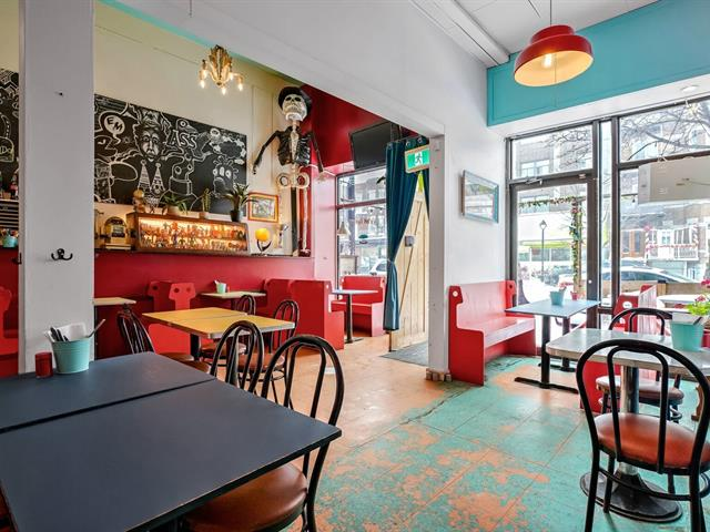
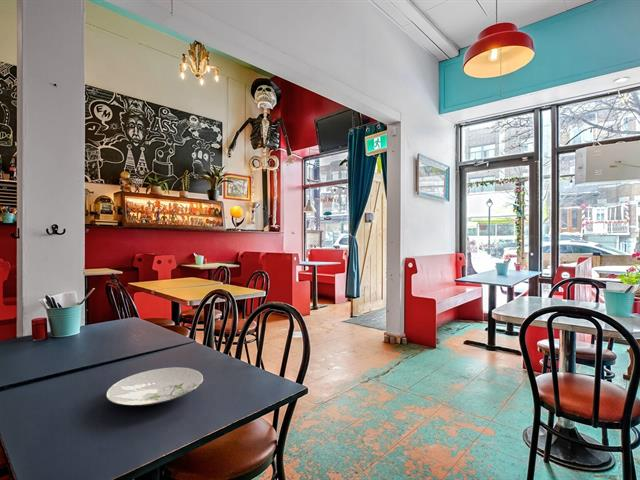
+ plate (157, 389)
